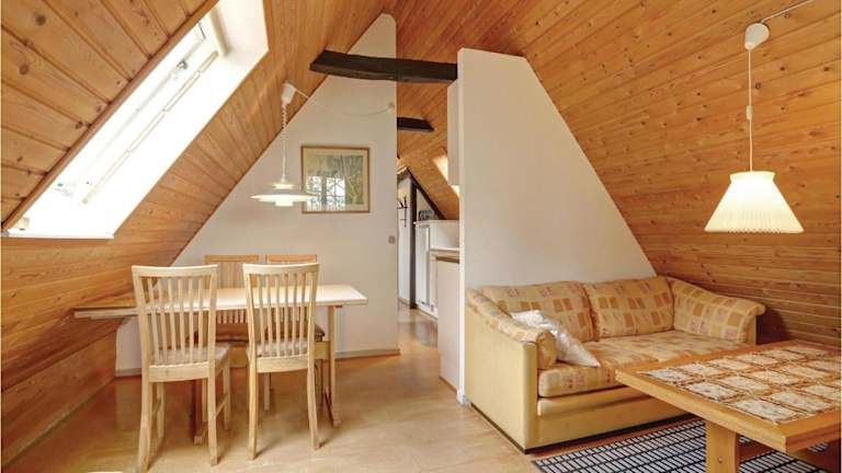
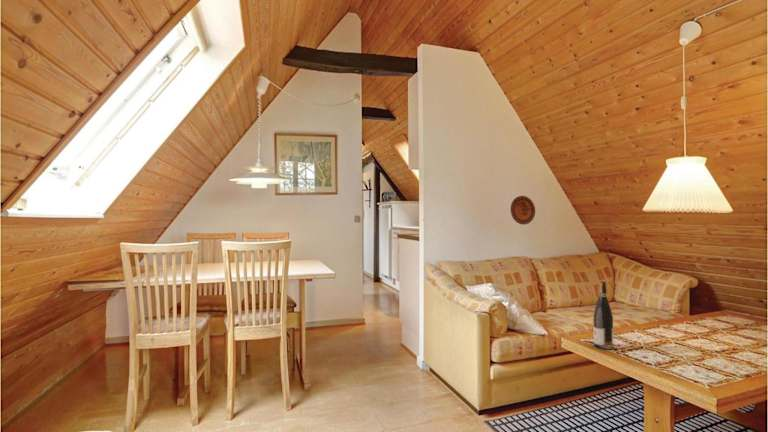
+ wine bottle (603, 313)
+ decorative plate (522, 210)
